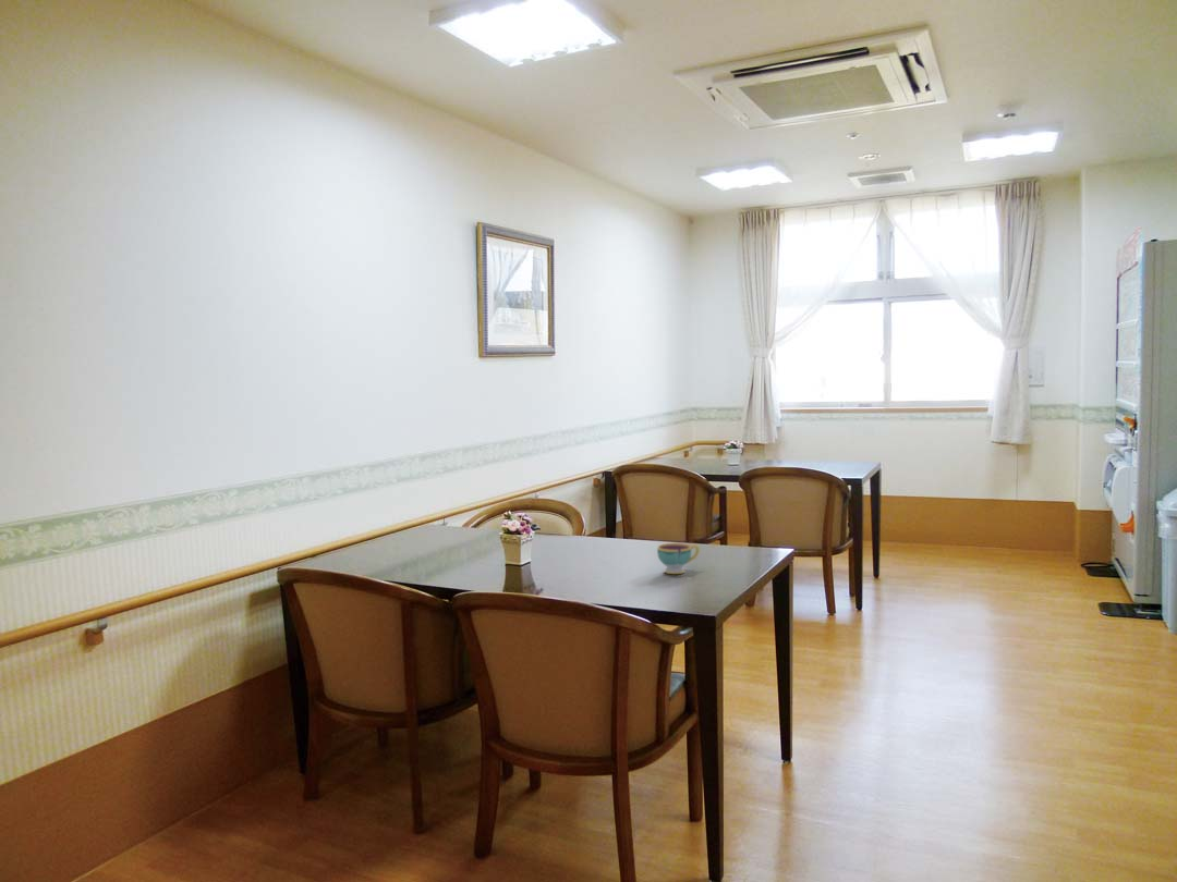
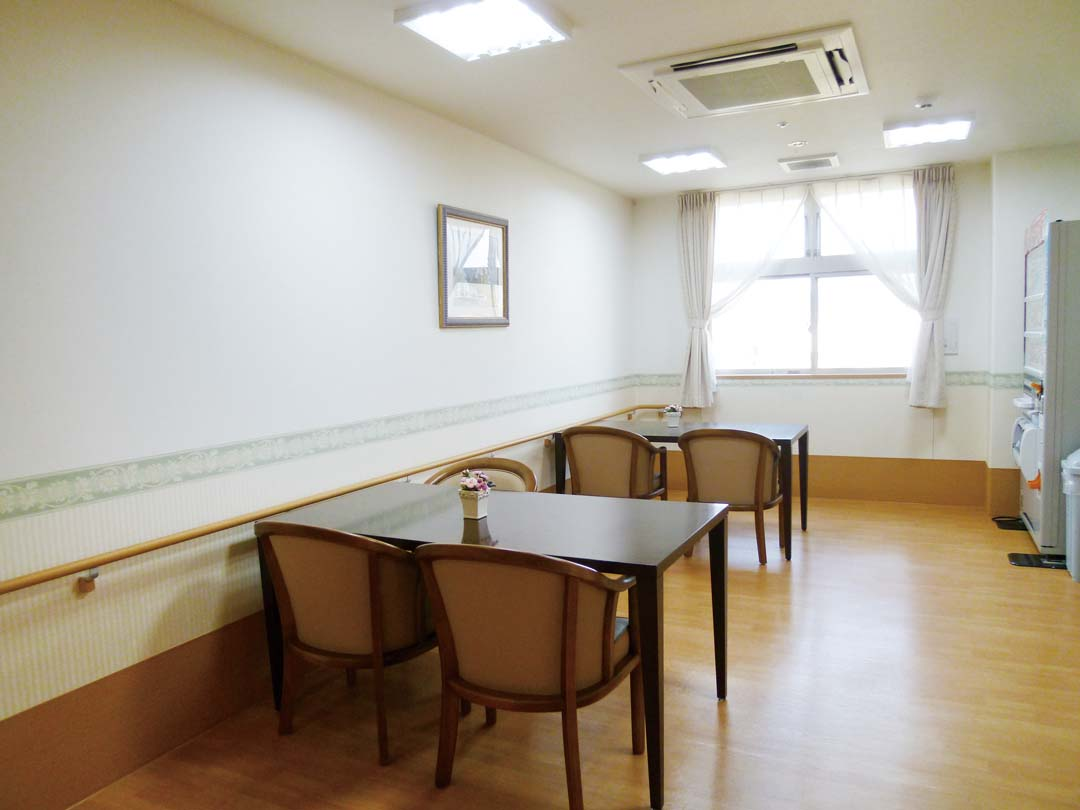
- teacup (677, 559)
